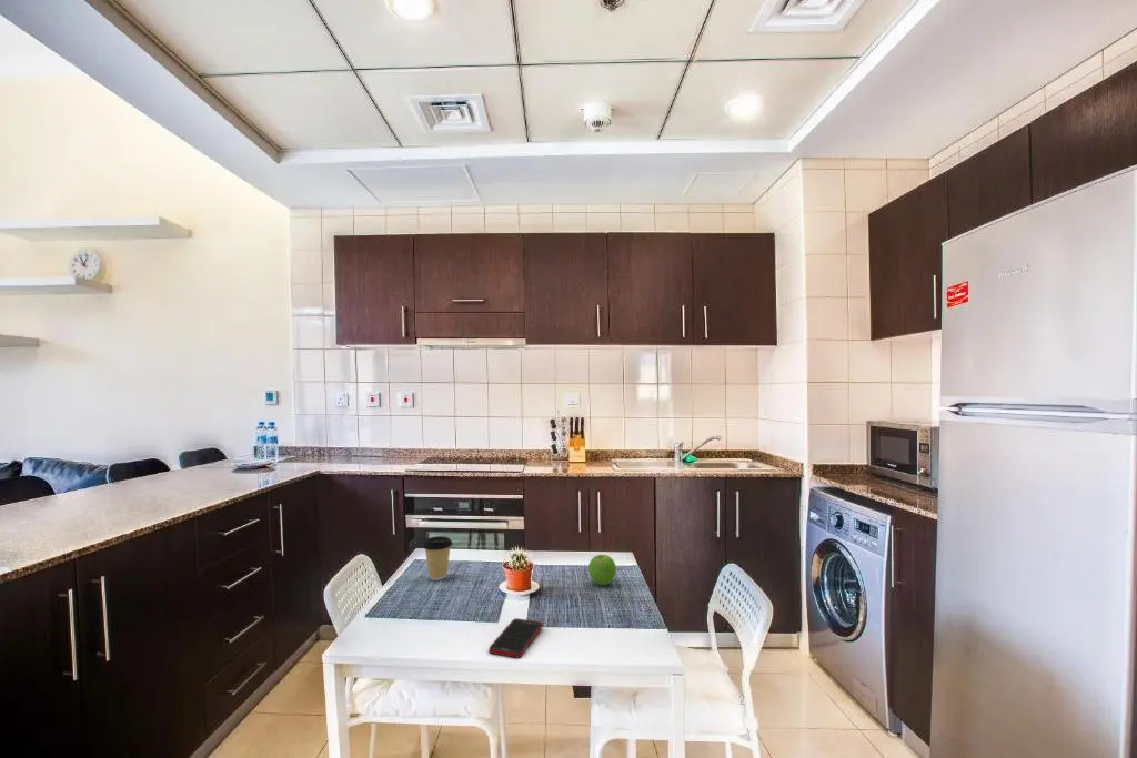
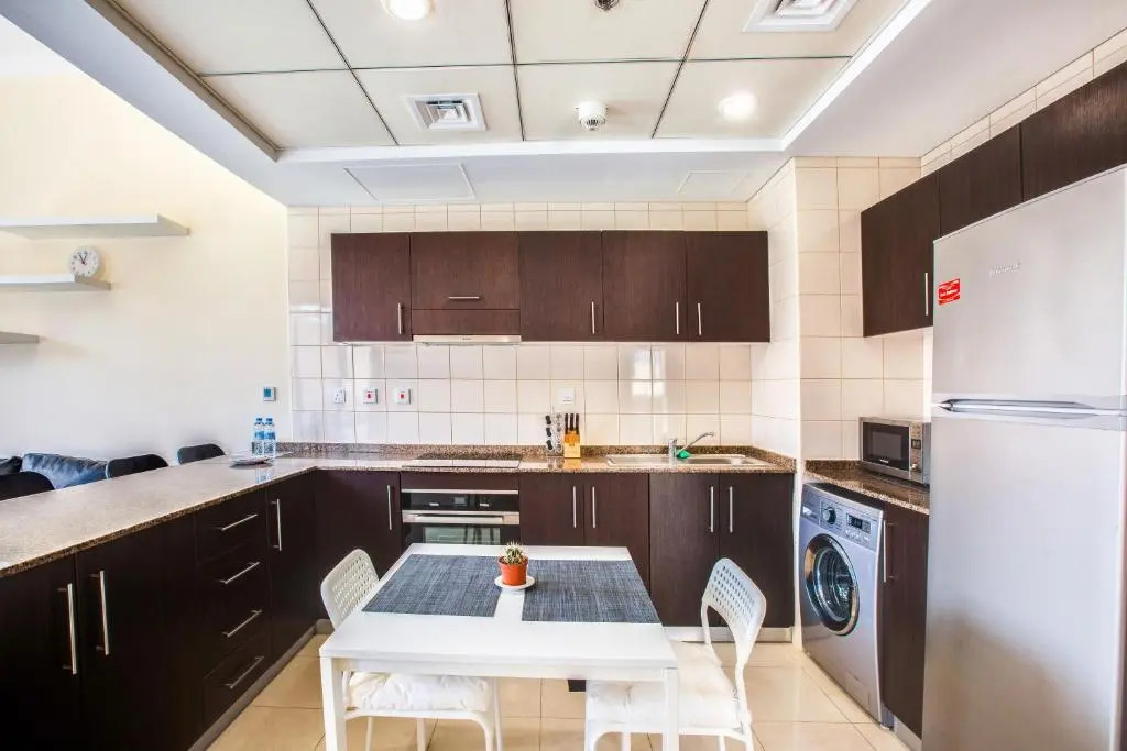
- coffee cup (437, 557)
- cell phone (516, 637)
- fruit (602, 569)
